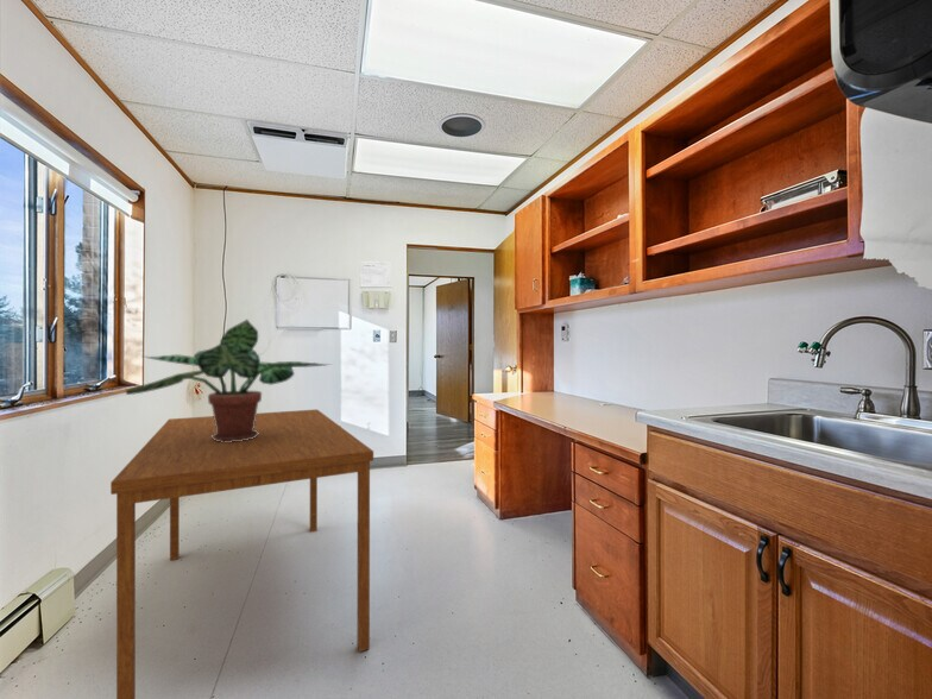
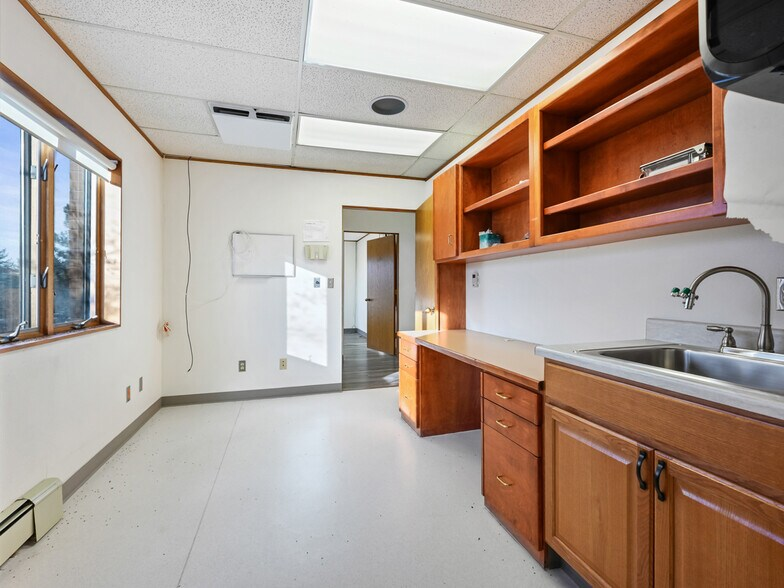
- potted plant (231, 377)
- dining table (252, 486)
